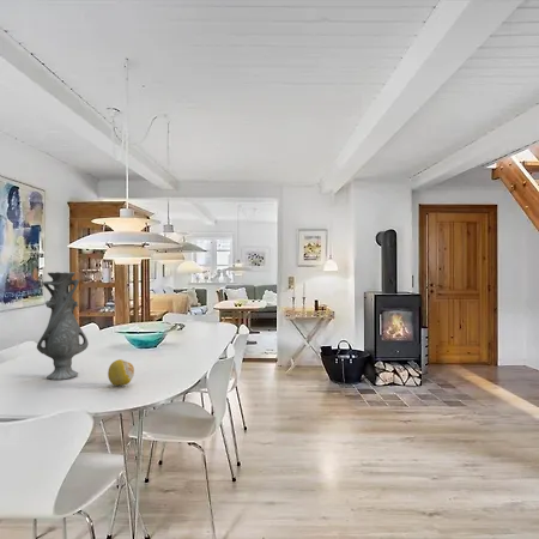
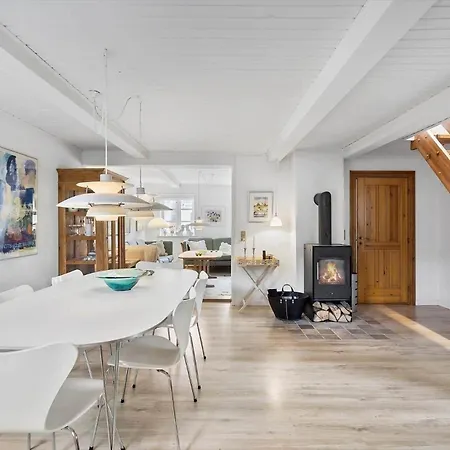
- vase (62, 323)
- fruit (121, 373)
